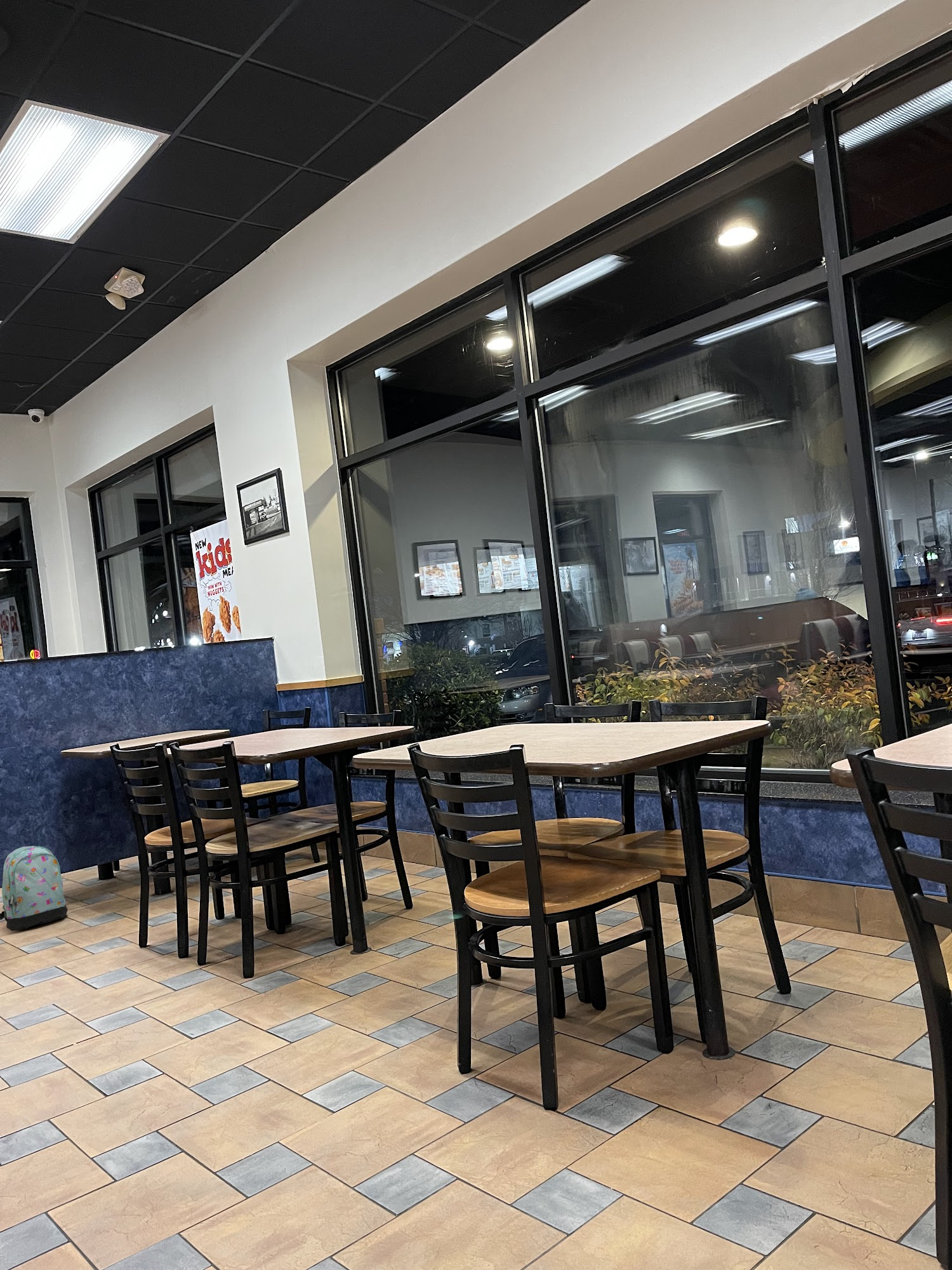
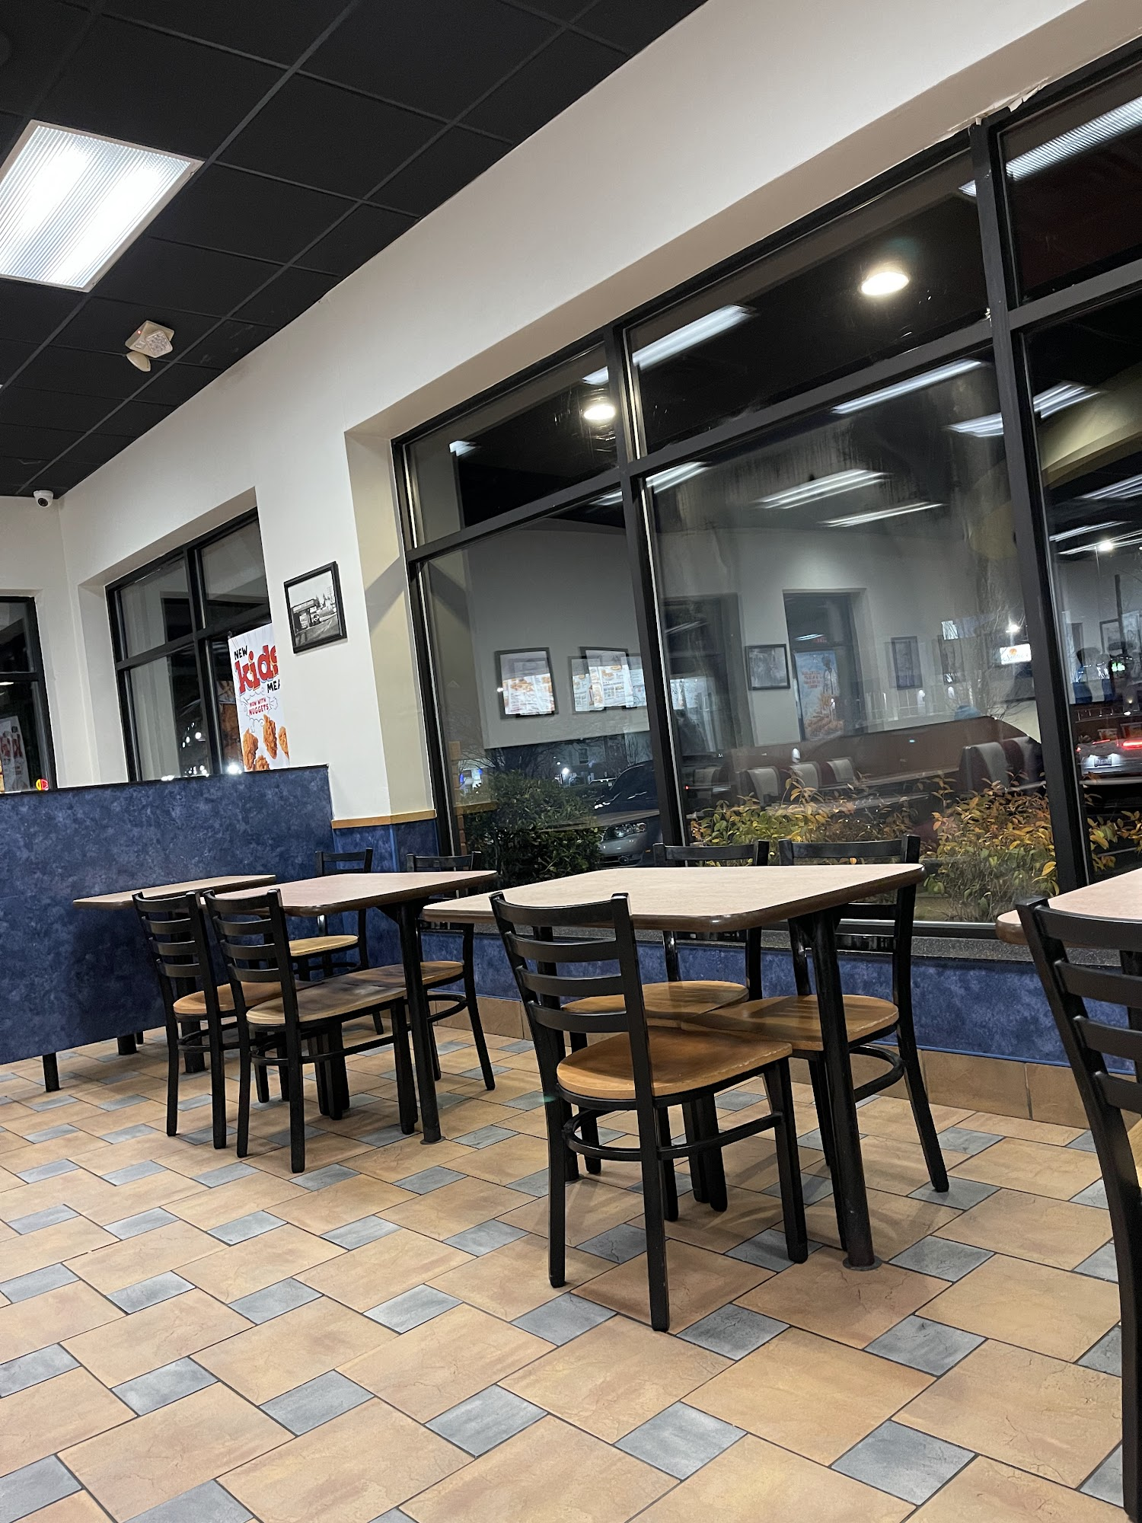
- backpack (34, 885)
